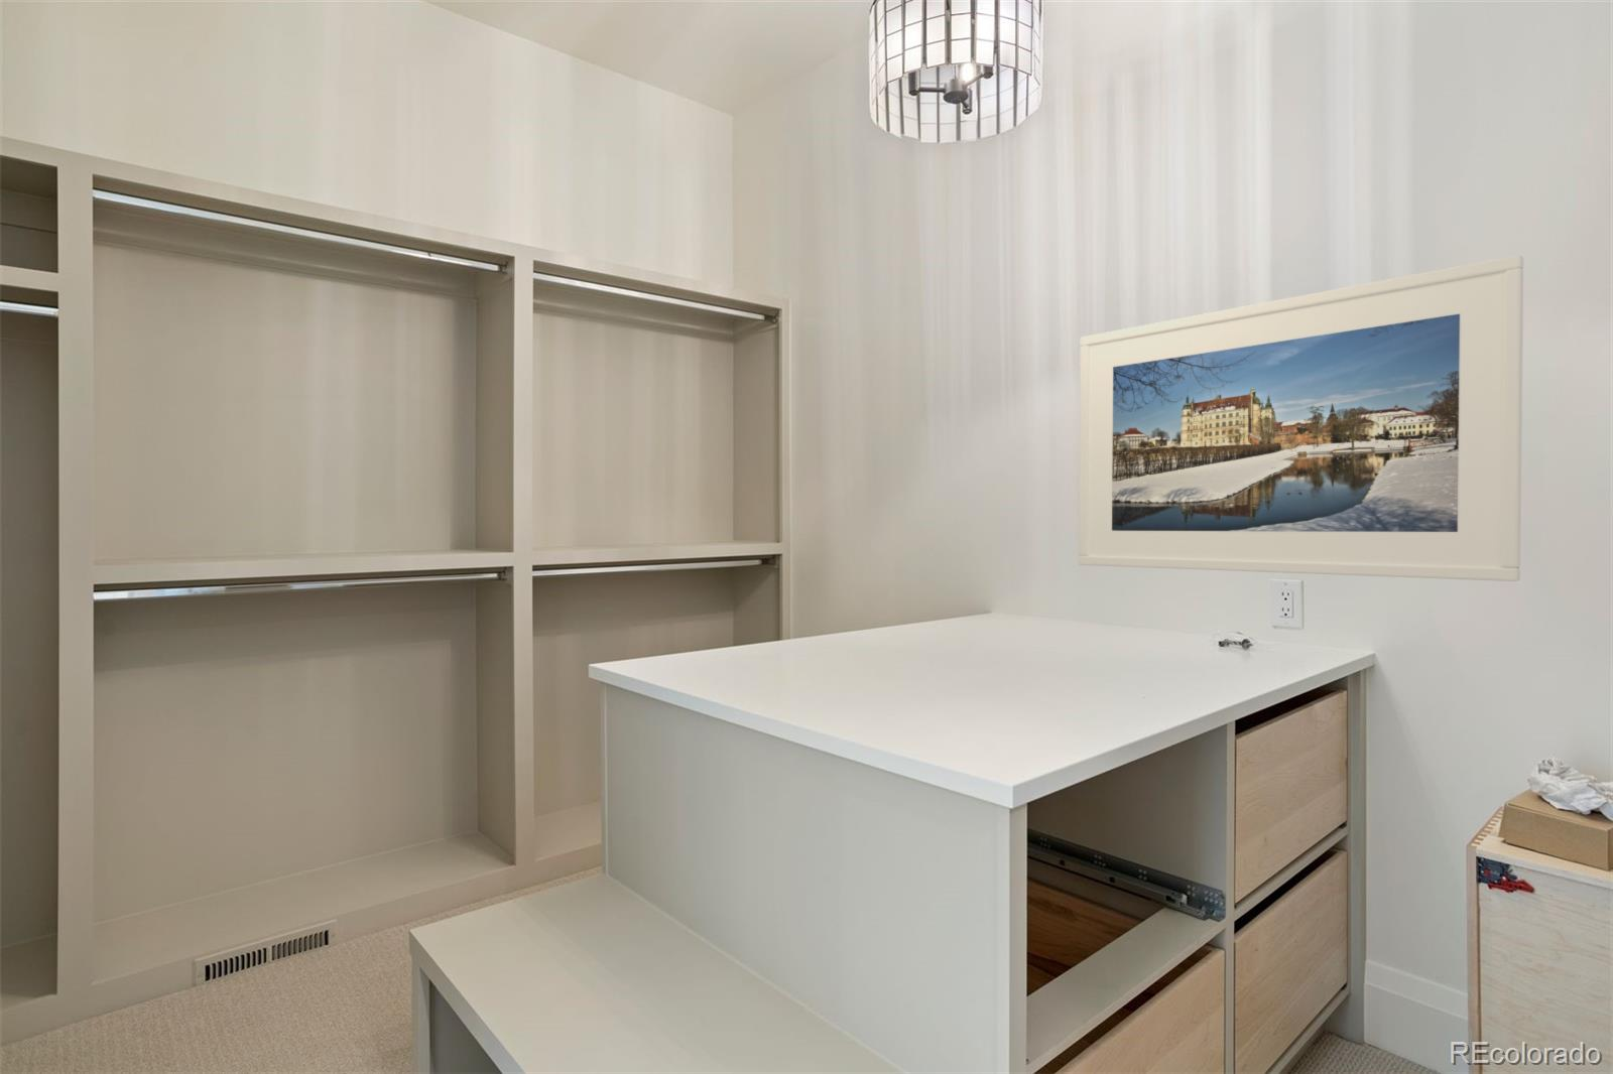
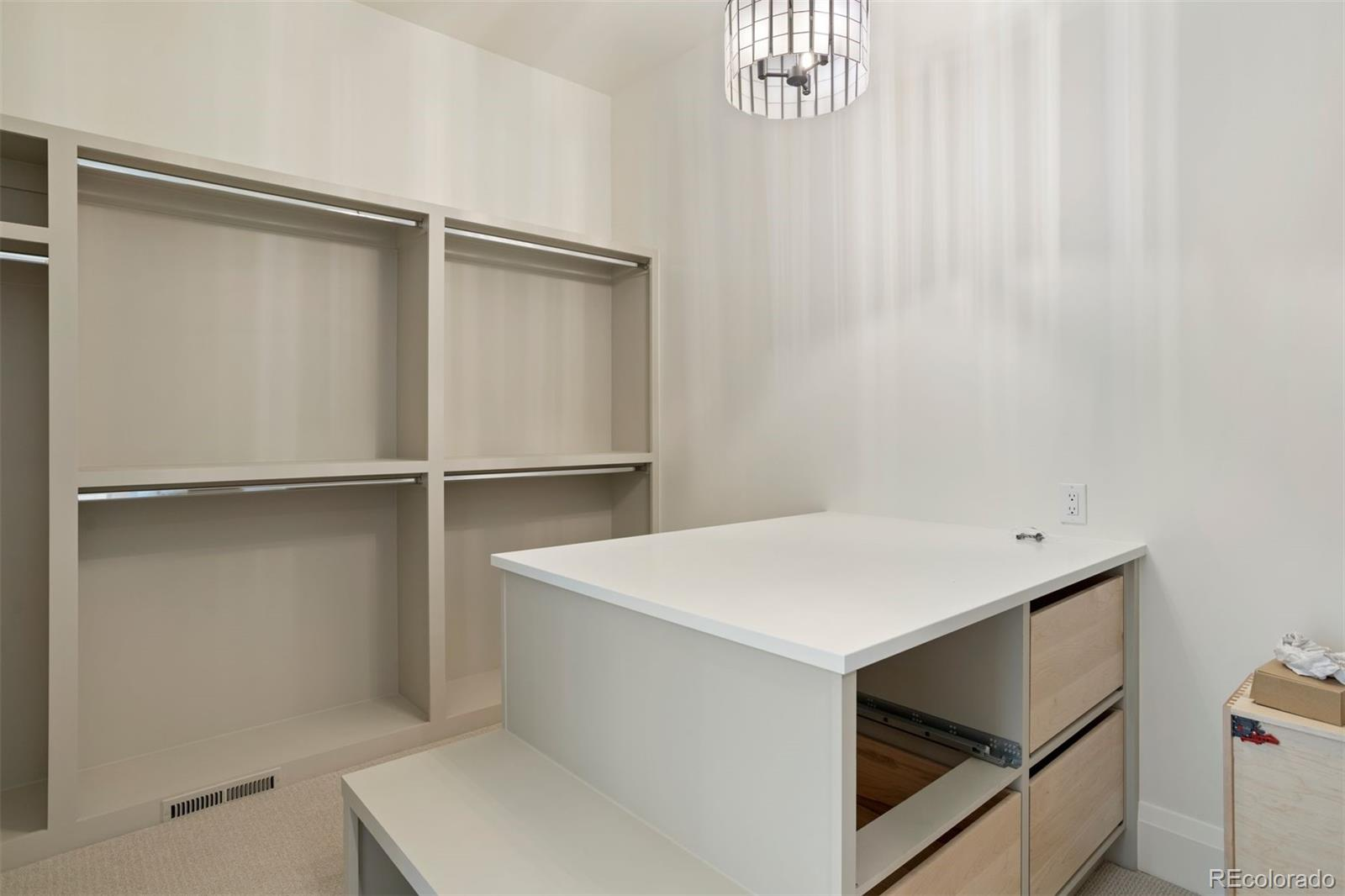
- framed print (1262, 438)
